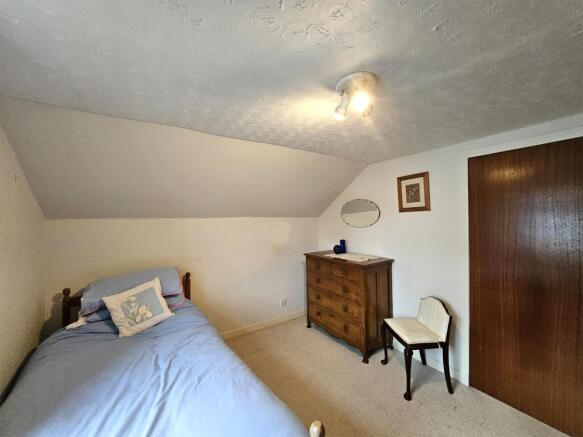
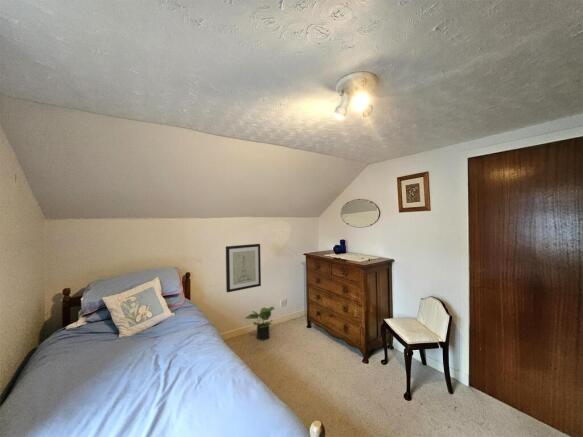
+ wall art (243, 266)
+ potted plant (262, 322)
